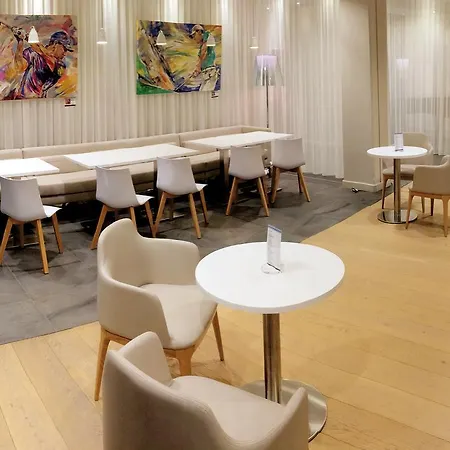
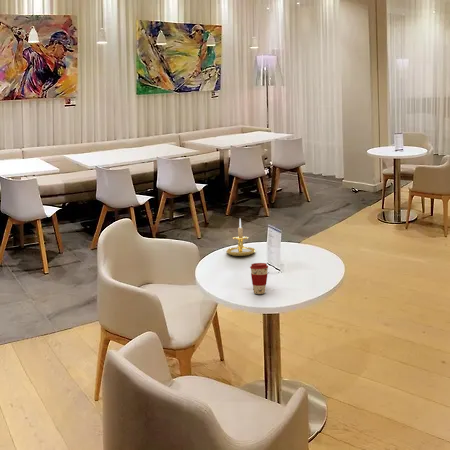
+ candle holder (240, 236)
+ coffee cup (259, 278)
